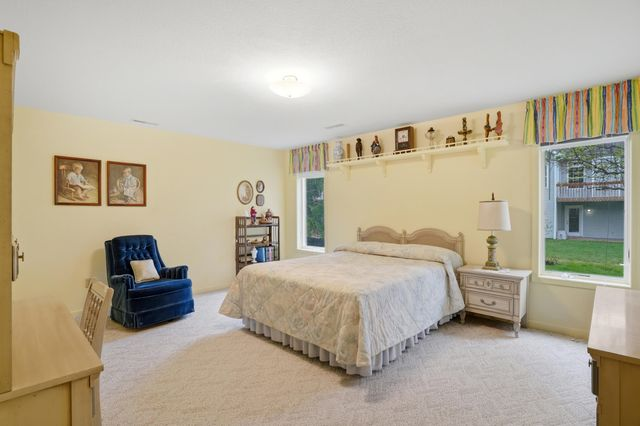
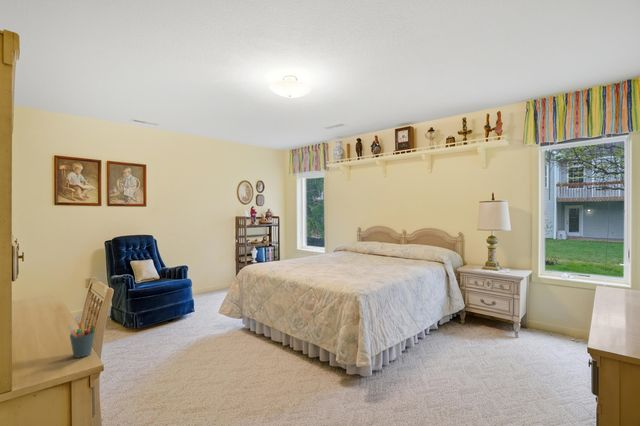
+ pen holder (82, 338)
